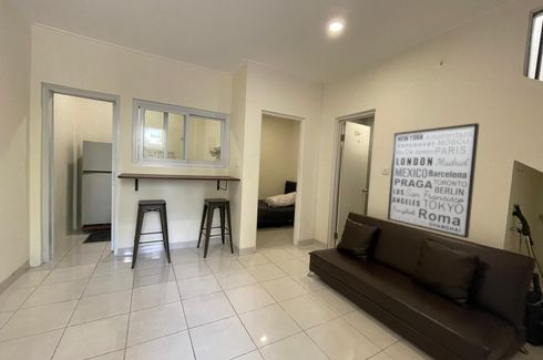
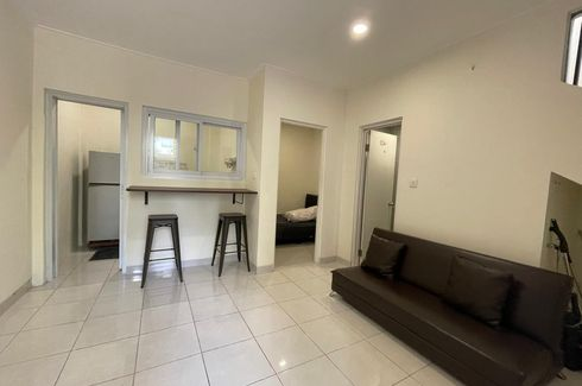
- wall art (426, 178)
